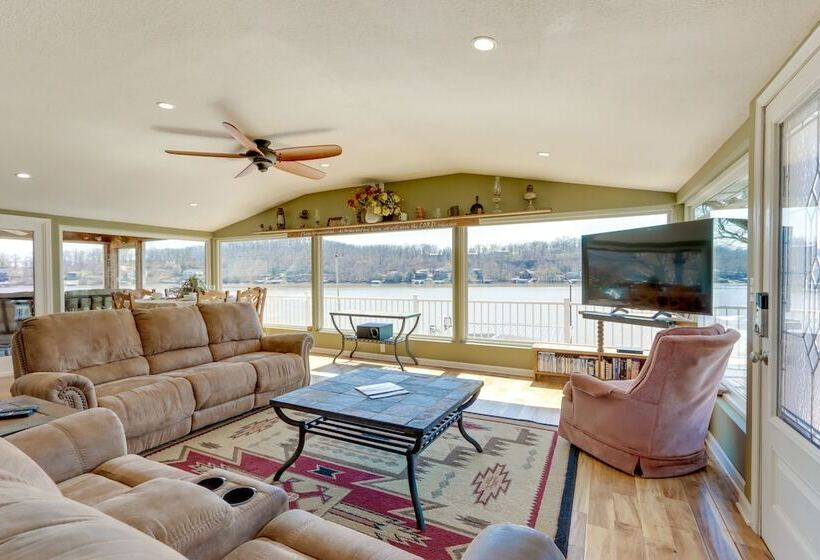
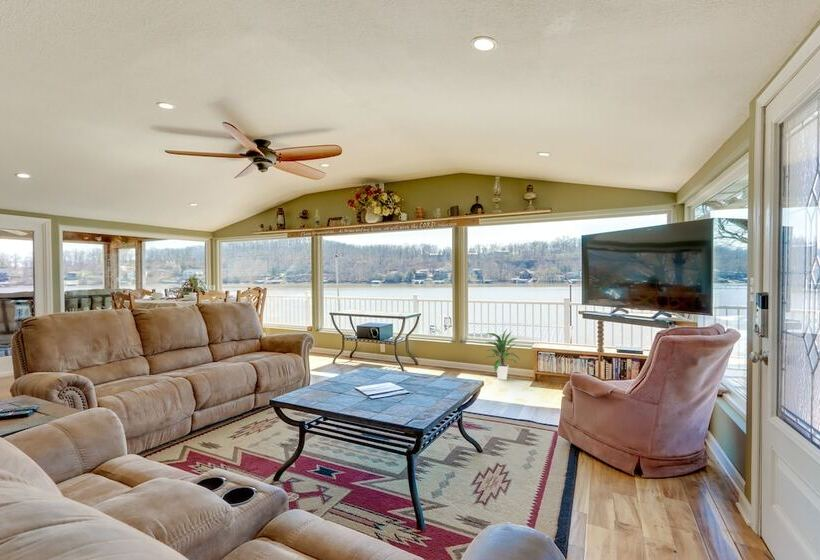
+ indoor plant (501, 353)
